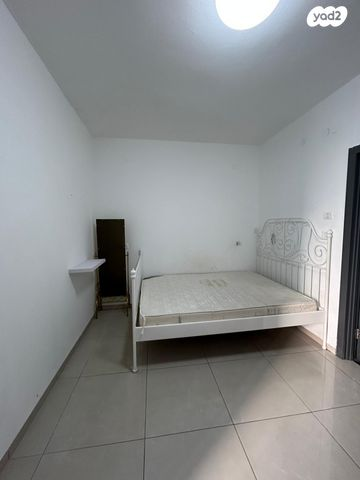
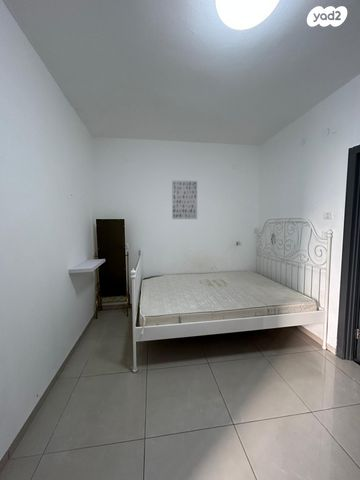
+ wall art (184, 200)
